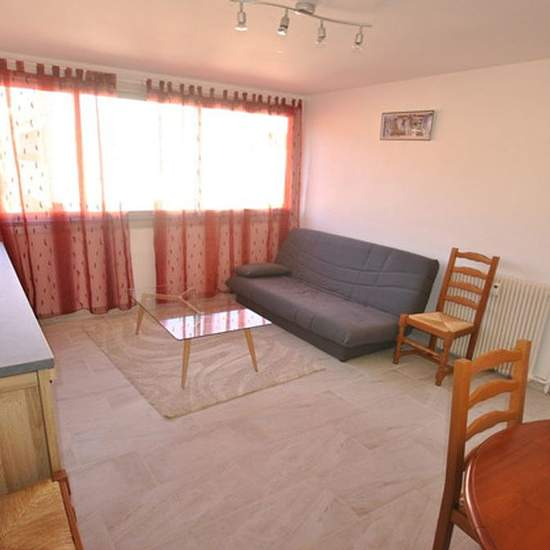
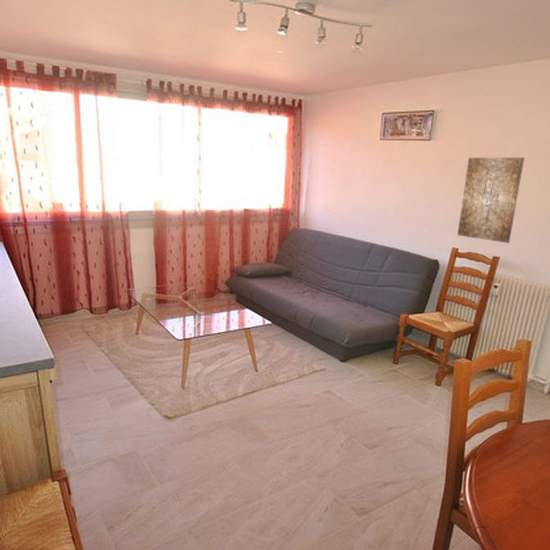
+ wall art (488, 199)
